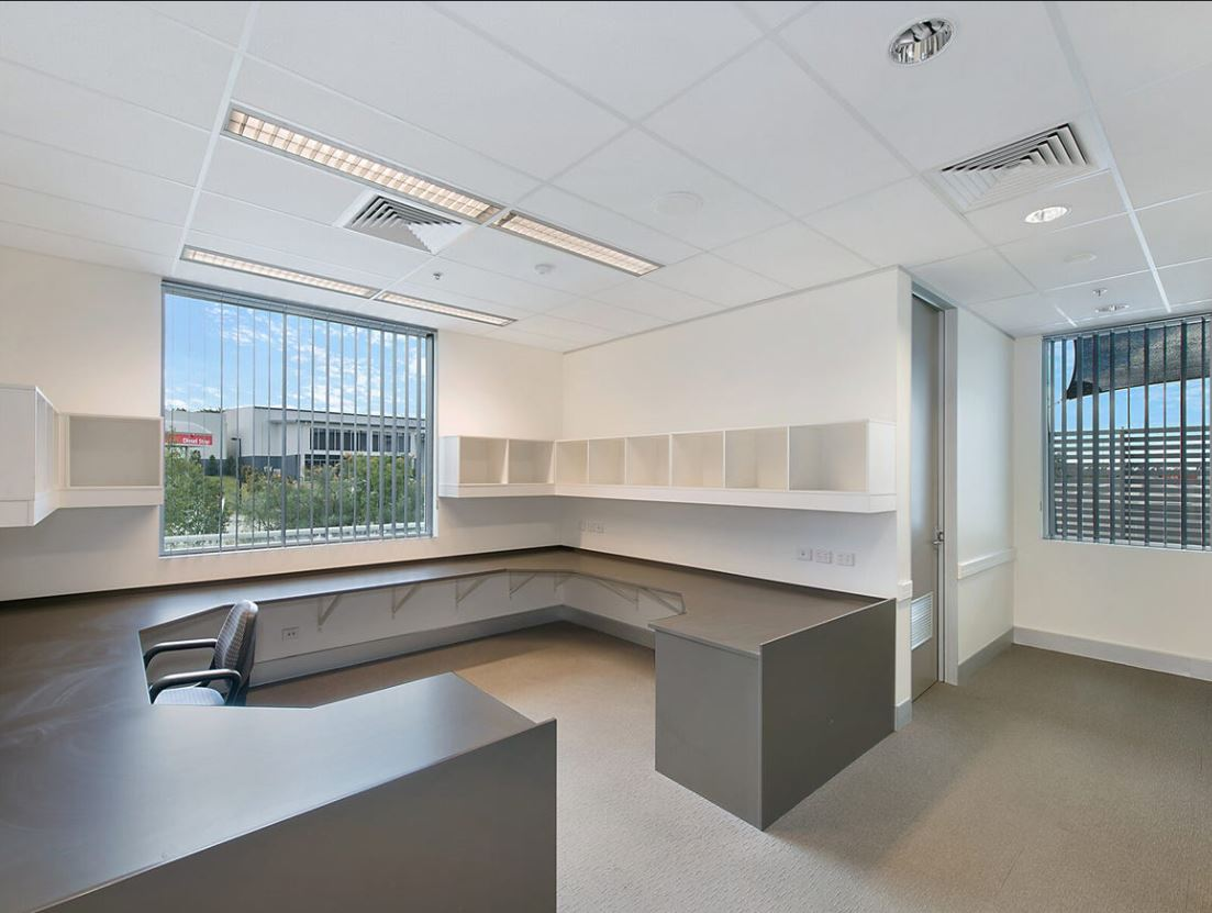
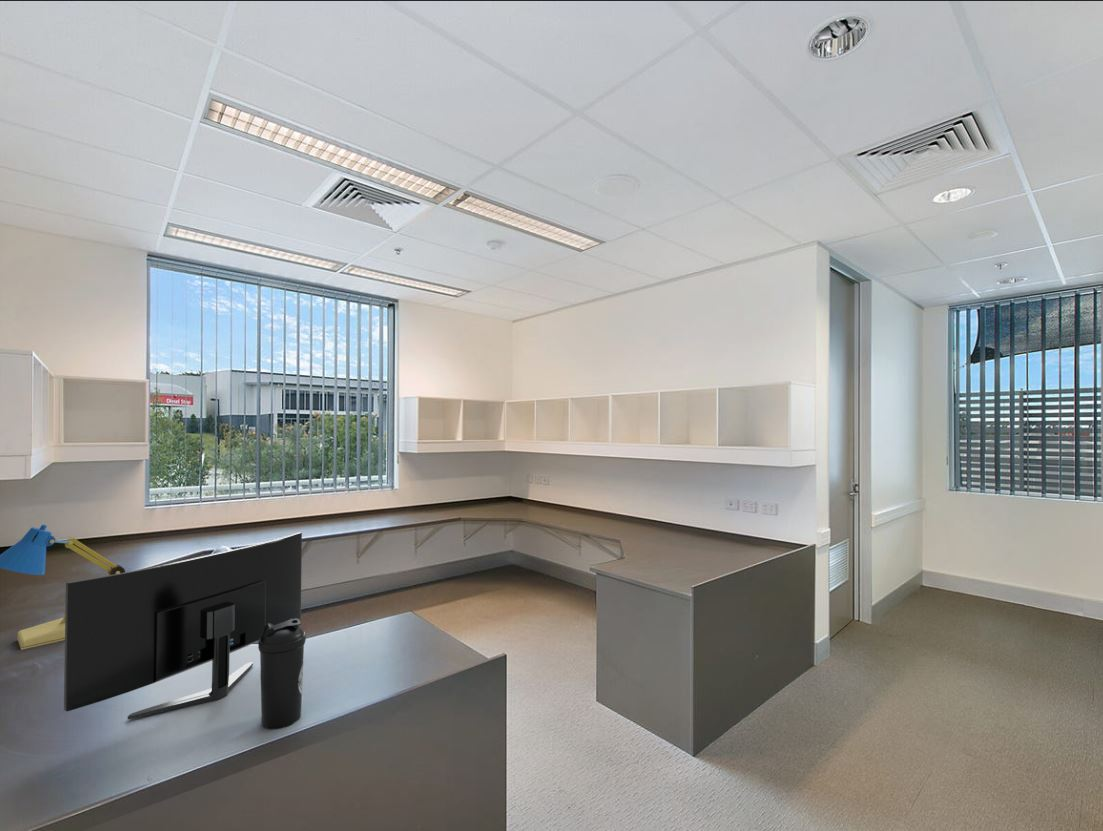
+ water bottle (282, 671)
+ desk lamp (44, 573)
+ monitor (209, 623)
